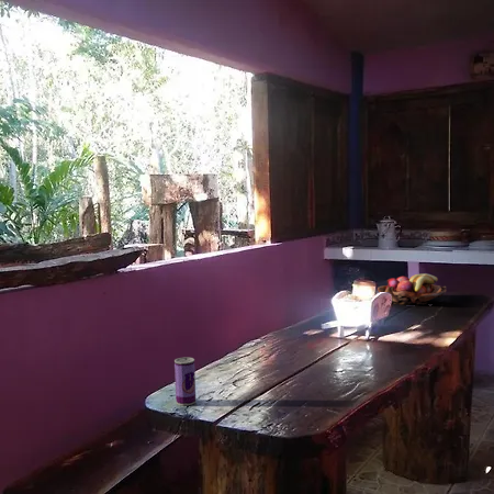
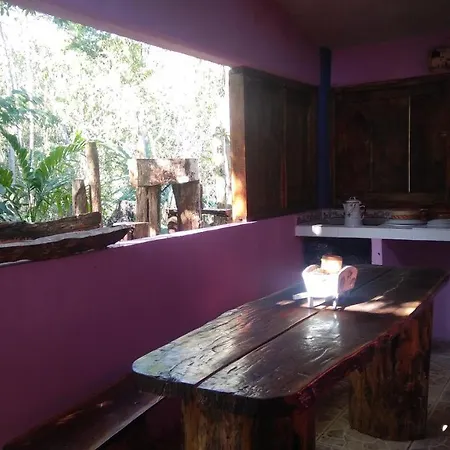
- fruit basket (412, 288)
- beverage can (184, 381)
